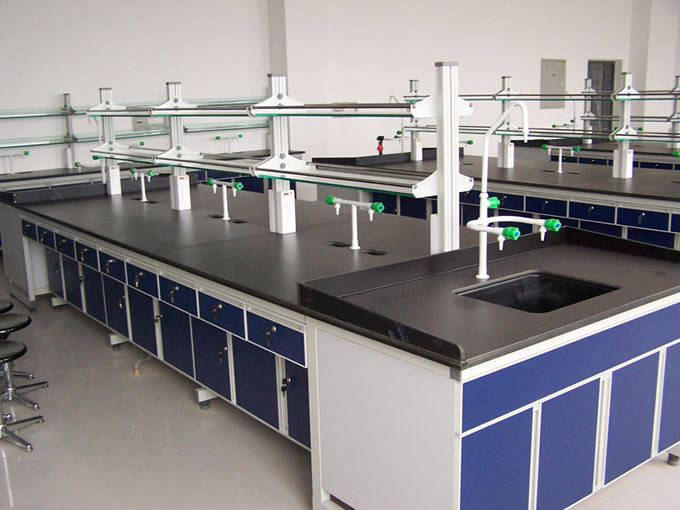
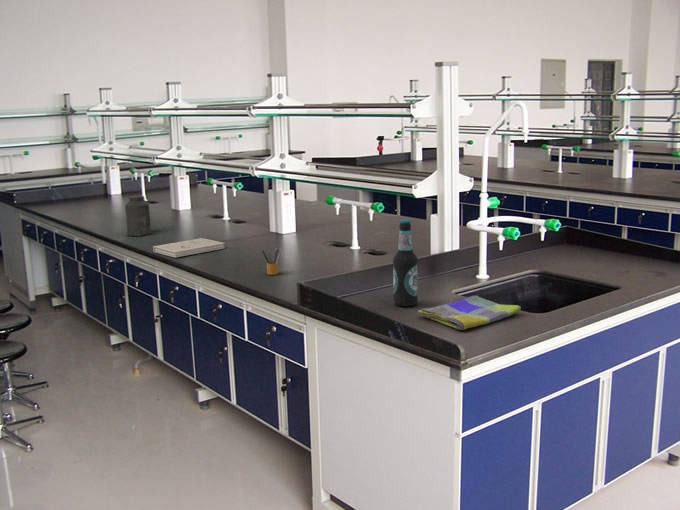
+ pencil box (271, 261)
+ canister (137, 215)
+ book (189, 247)
+ dish towel (469, 311)
+ bottle (405, 262)
